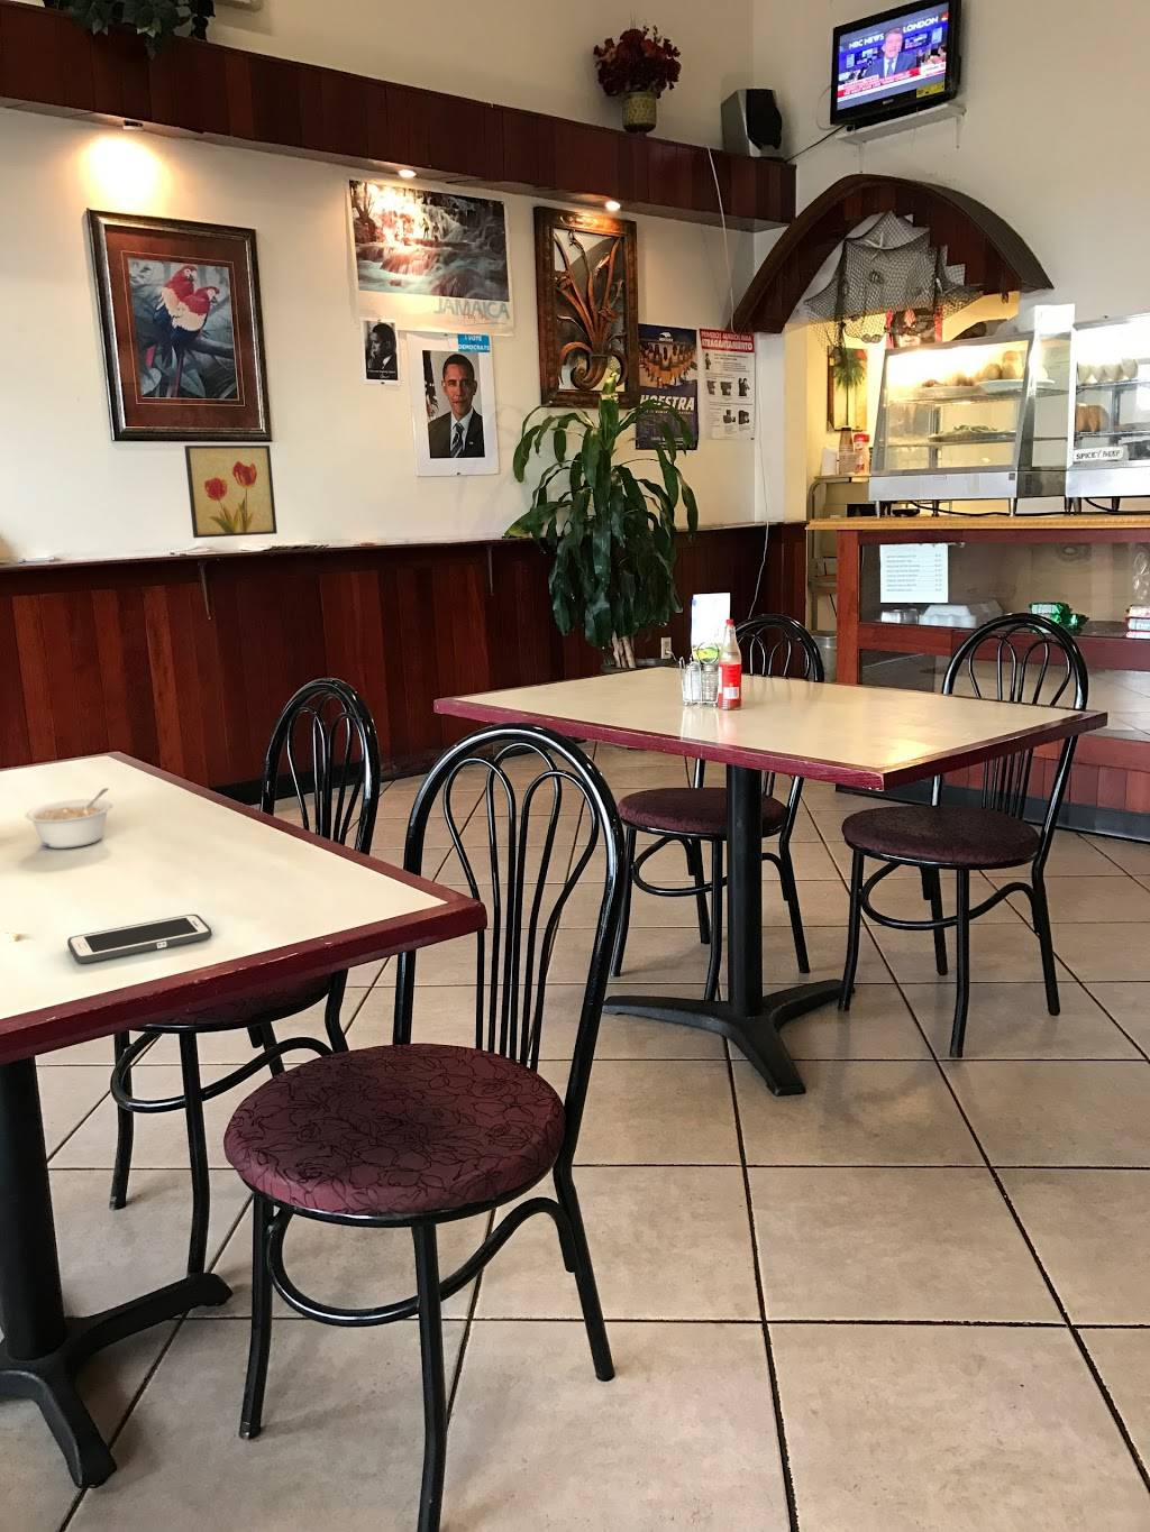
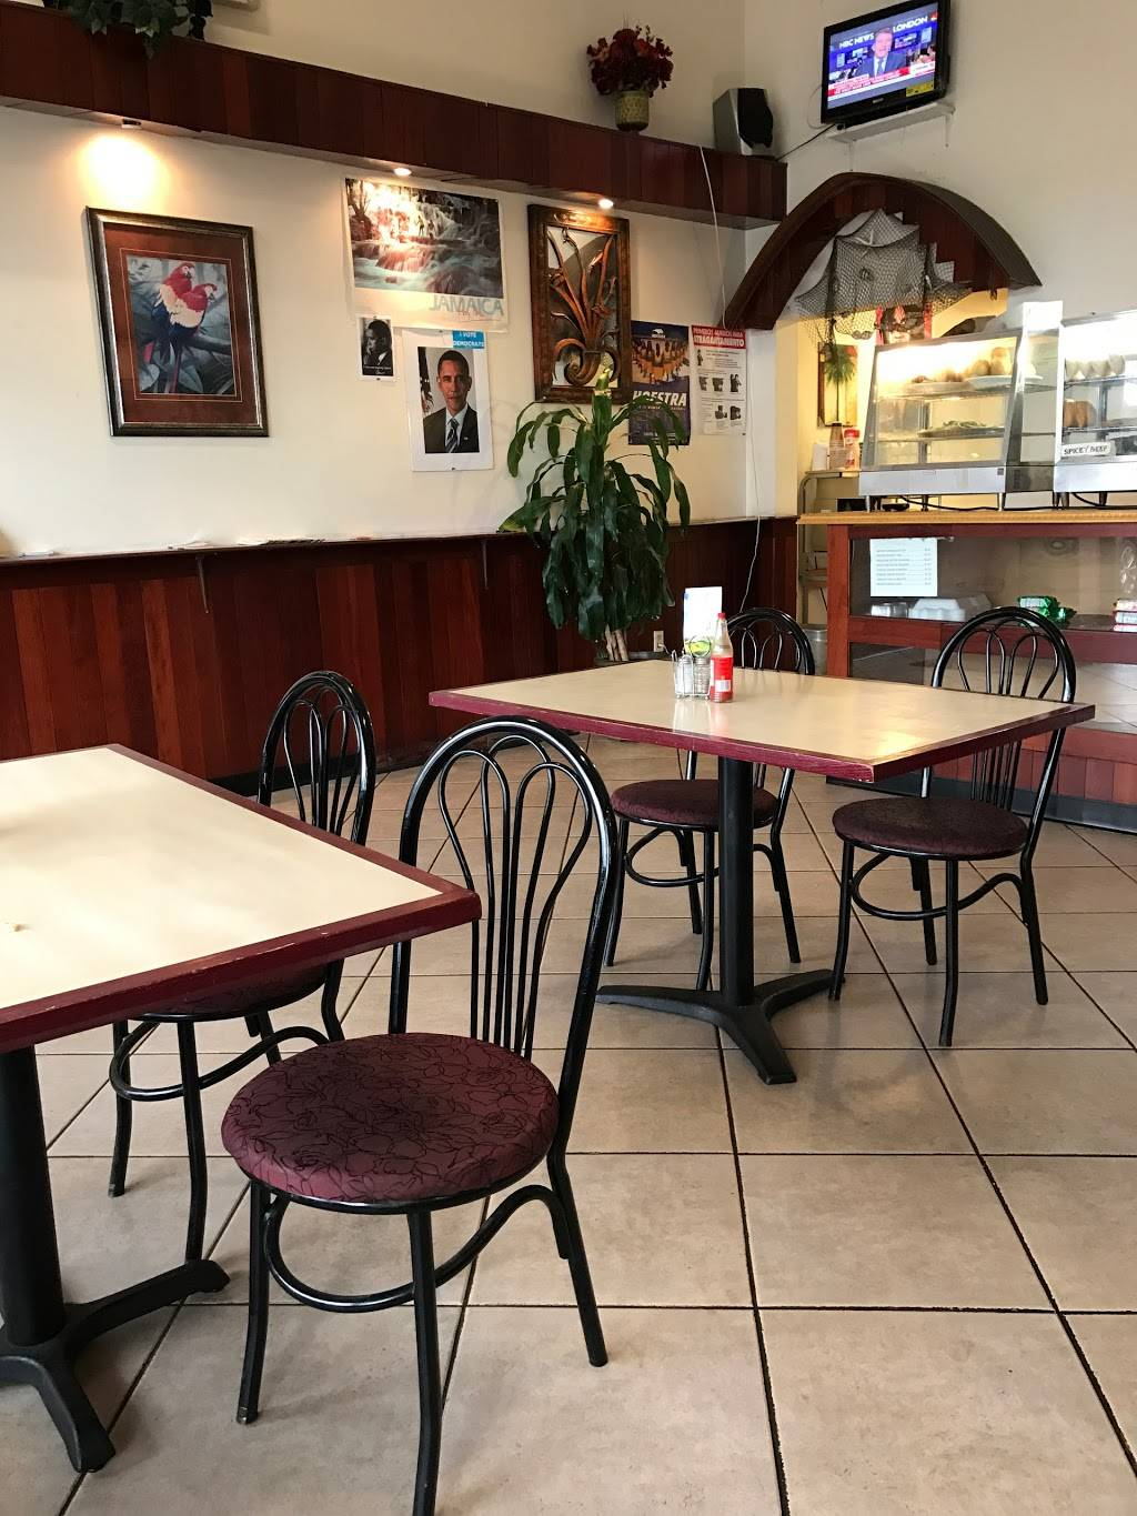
- legume (71, 821)
- cell phone (139, 937)
- wall art (231, 490)
